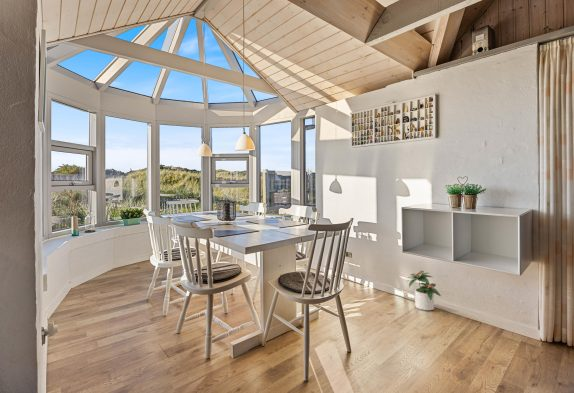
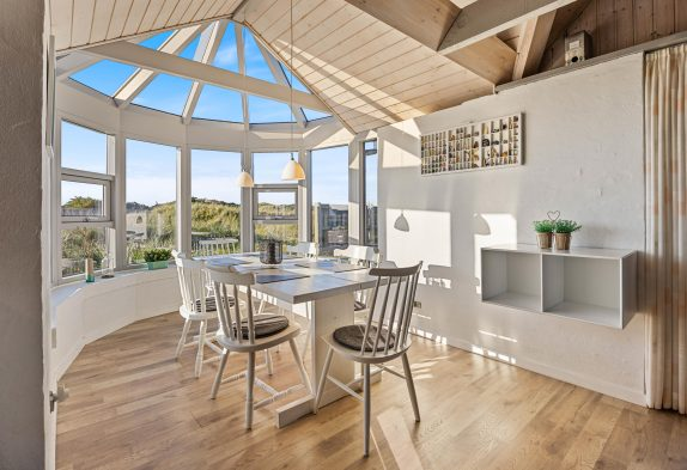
- potted plant (421, 289)
